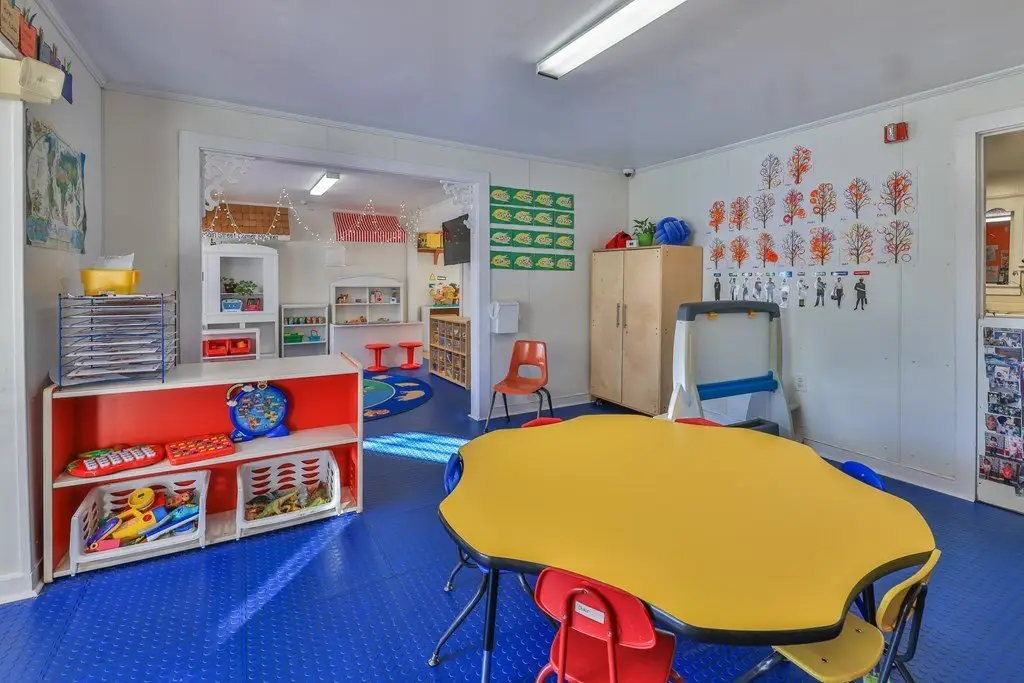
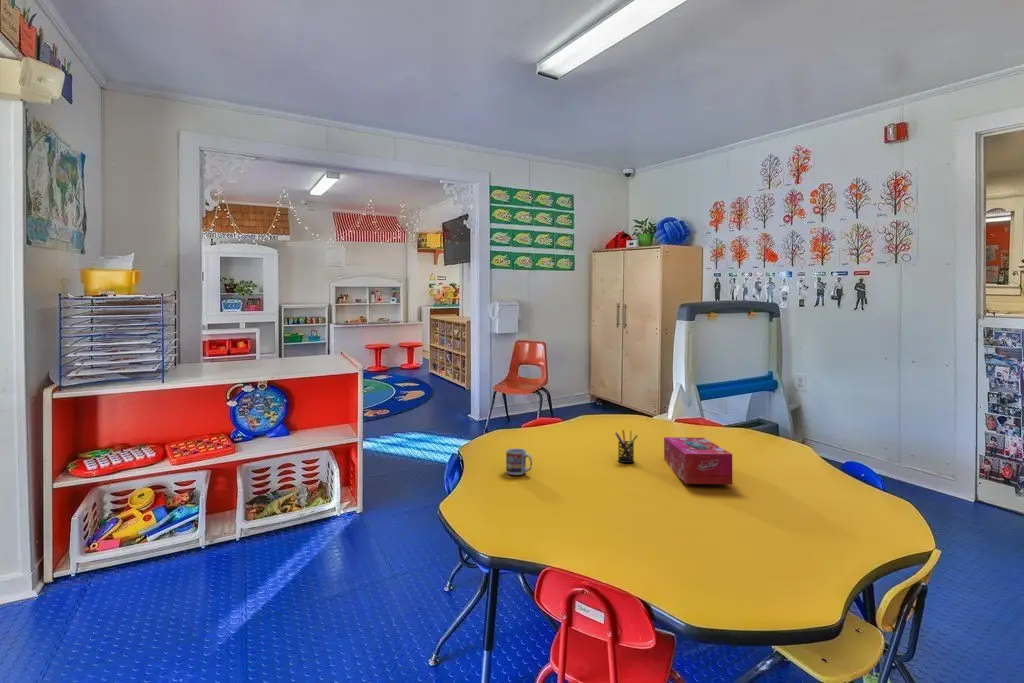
+ pen holder (627, 445)
+ cup (519, 461)
+ tissue box (695, 458)
